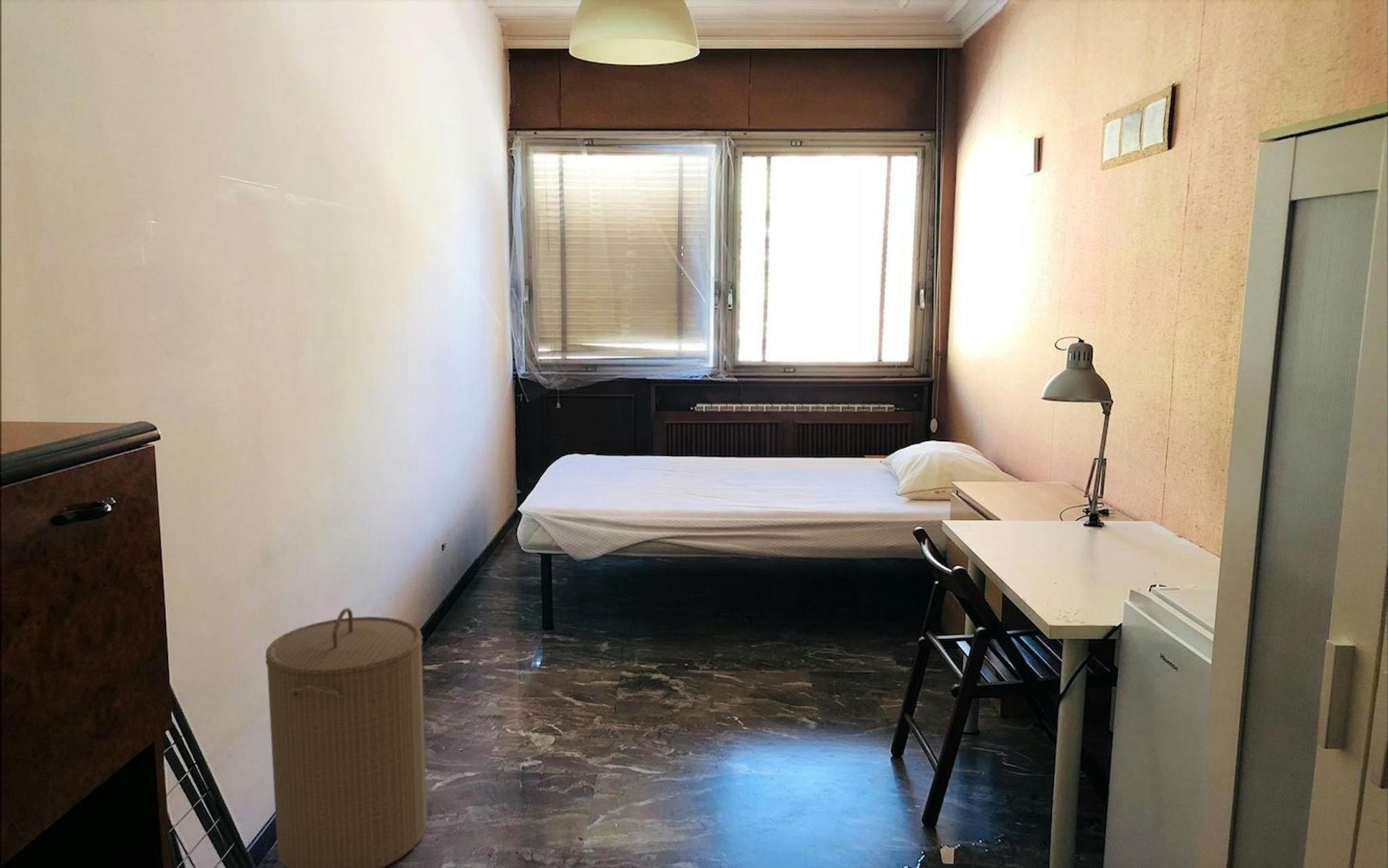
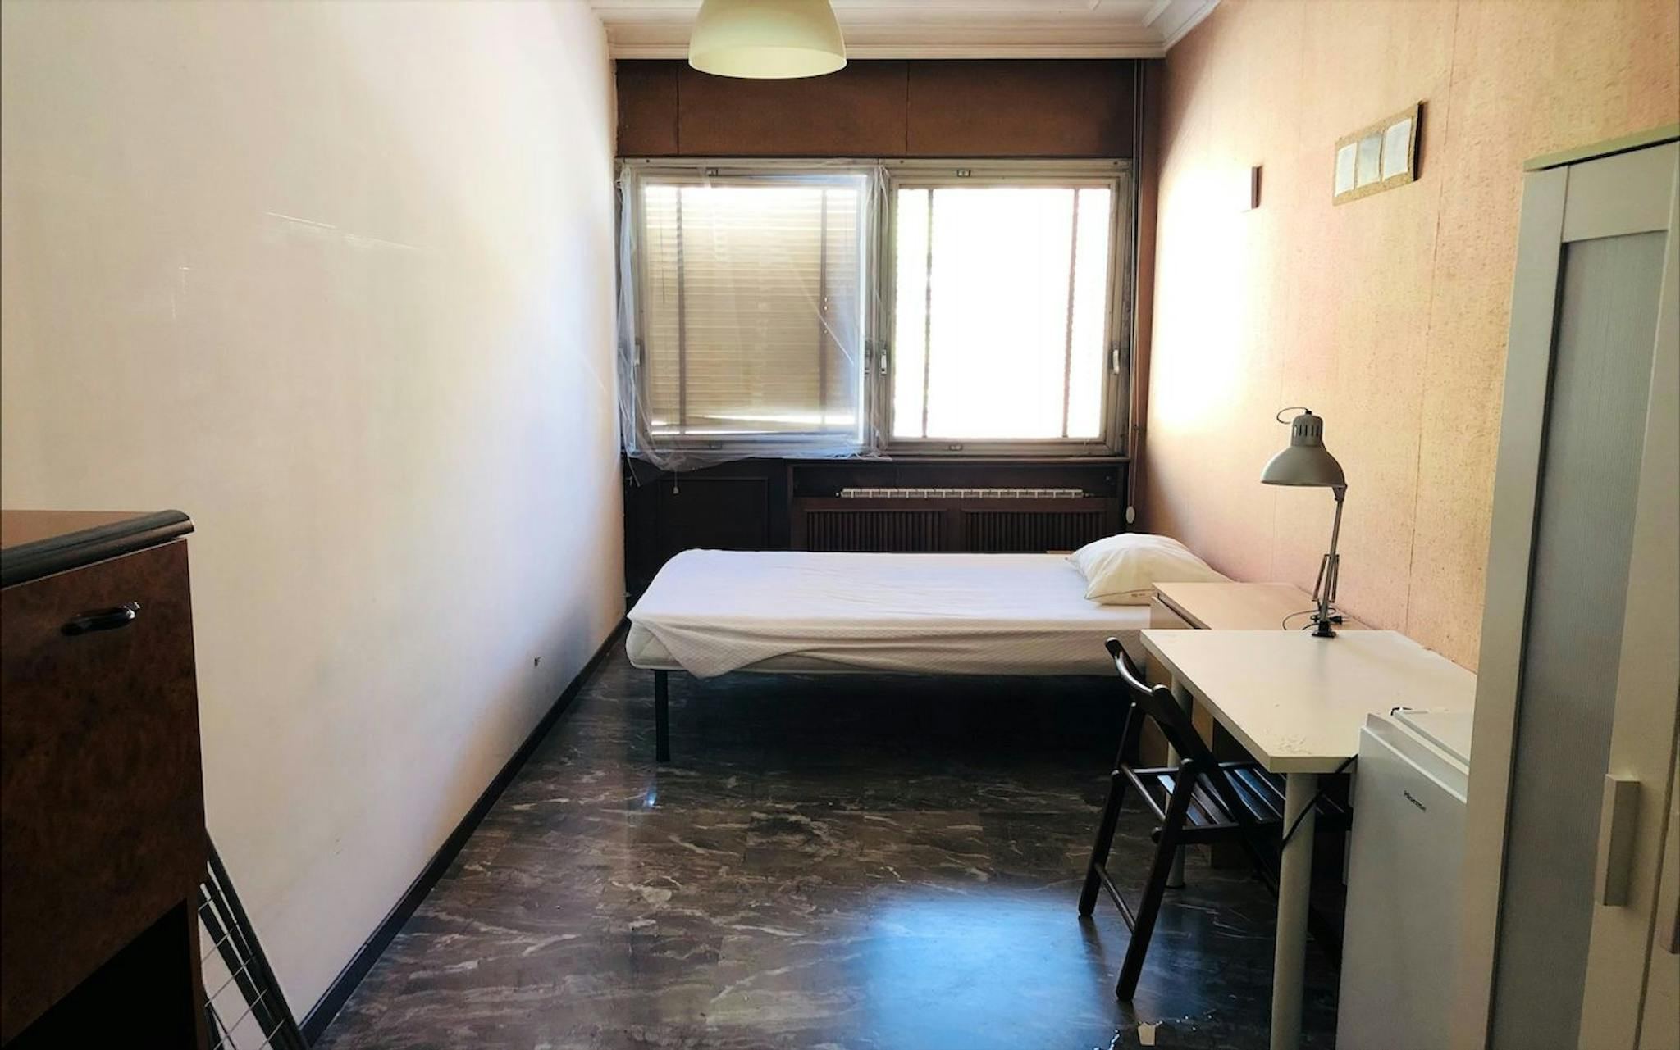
- laundry hamper (350, 724)
